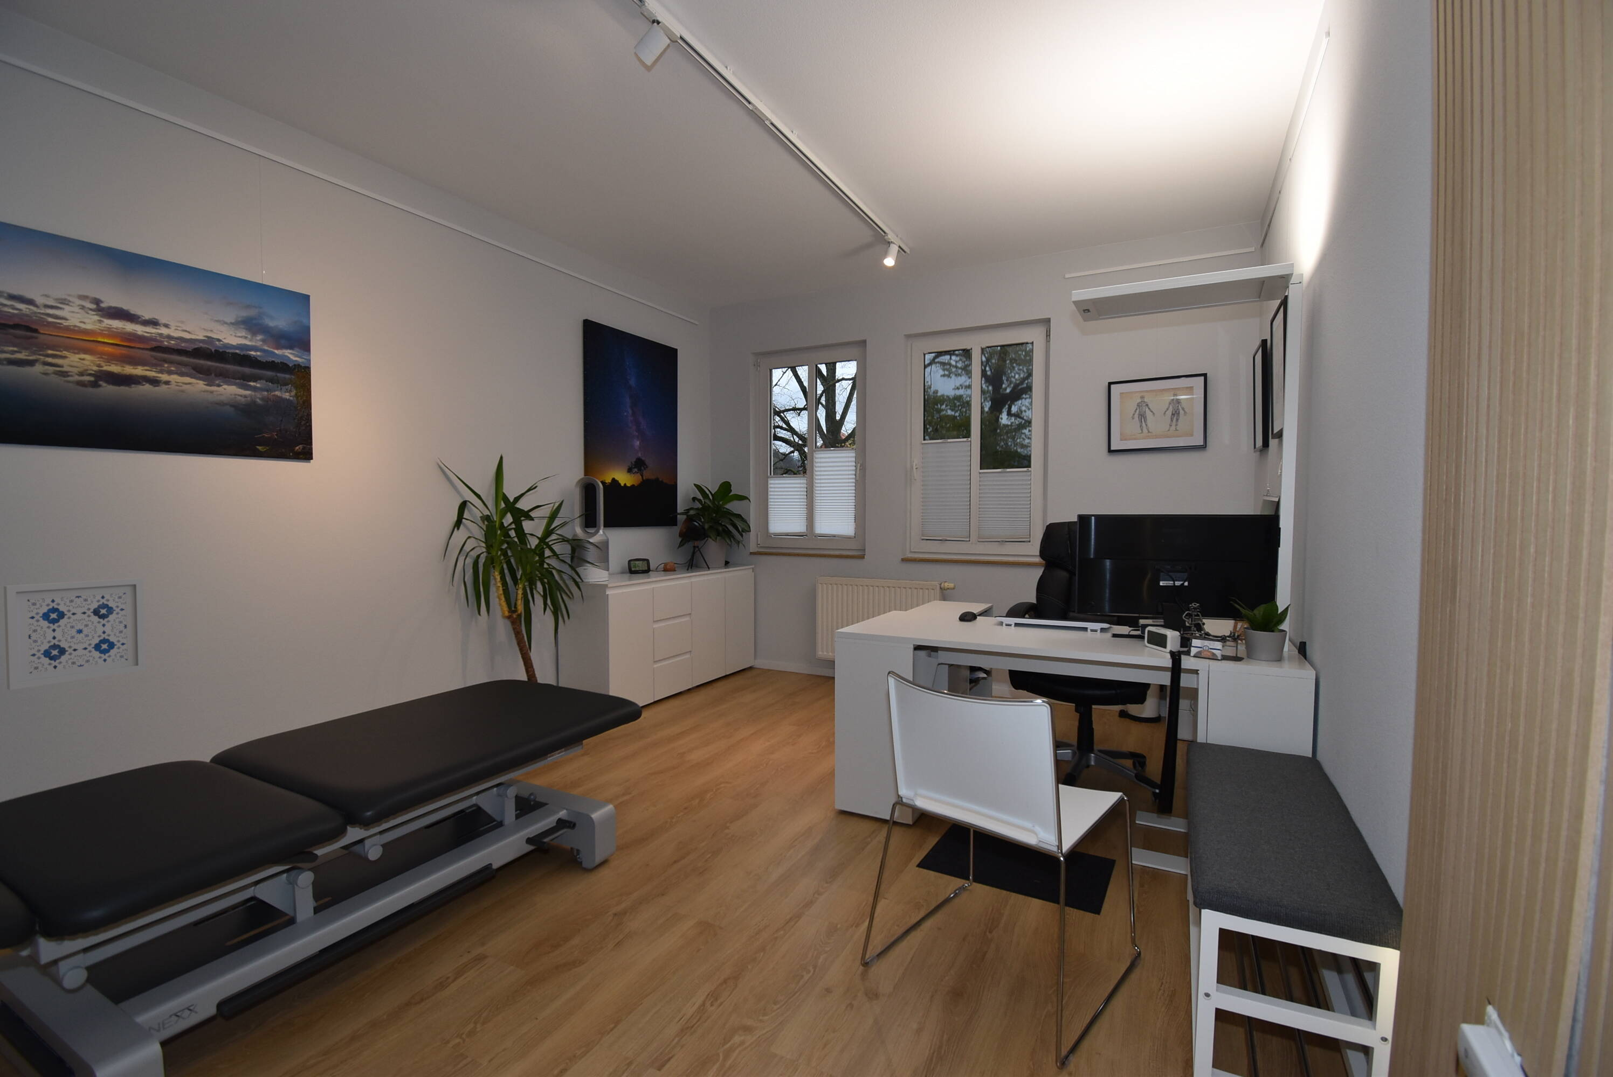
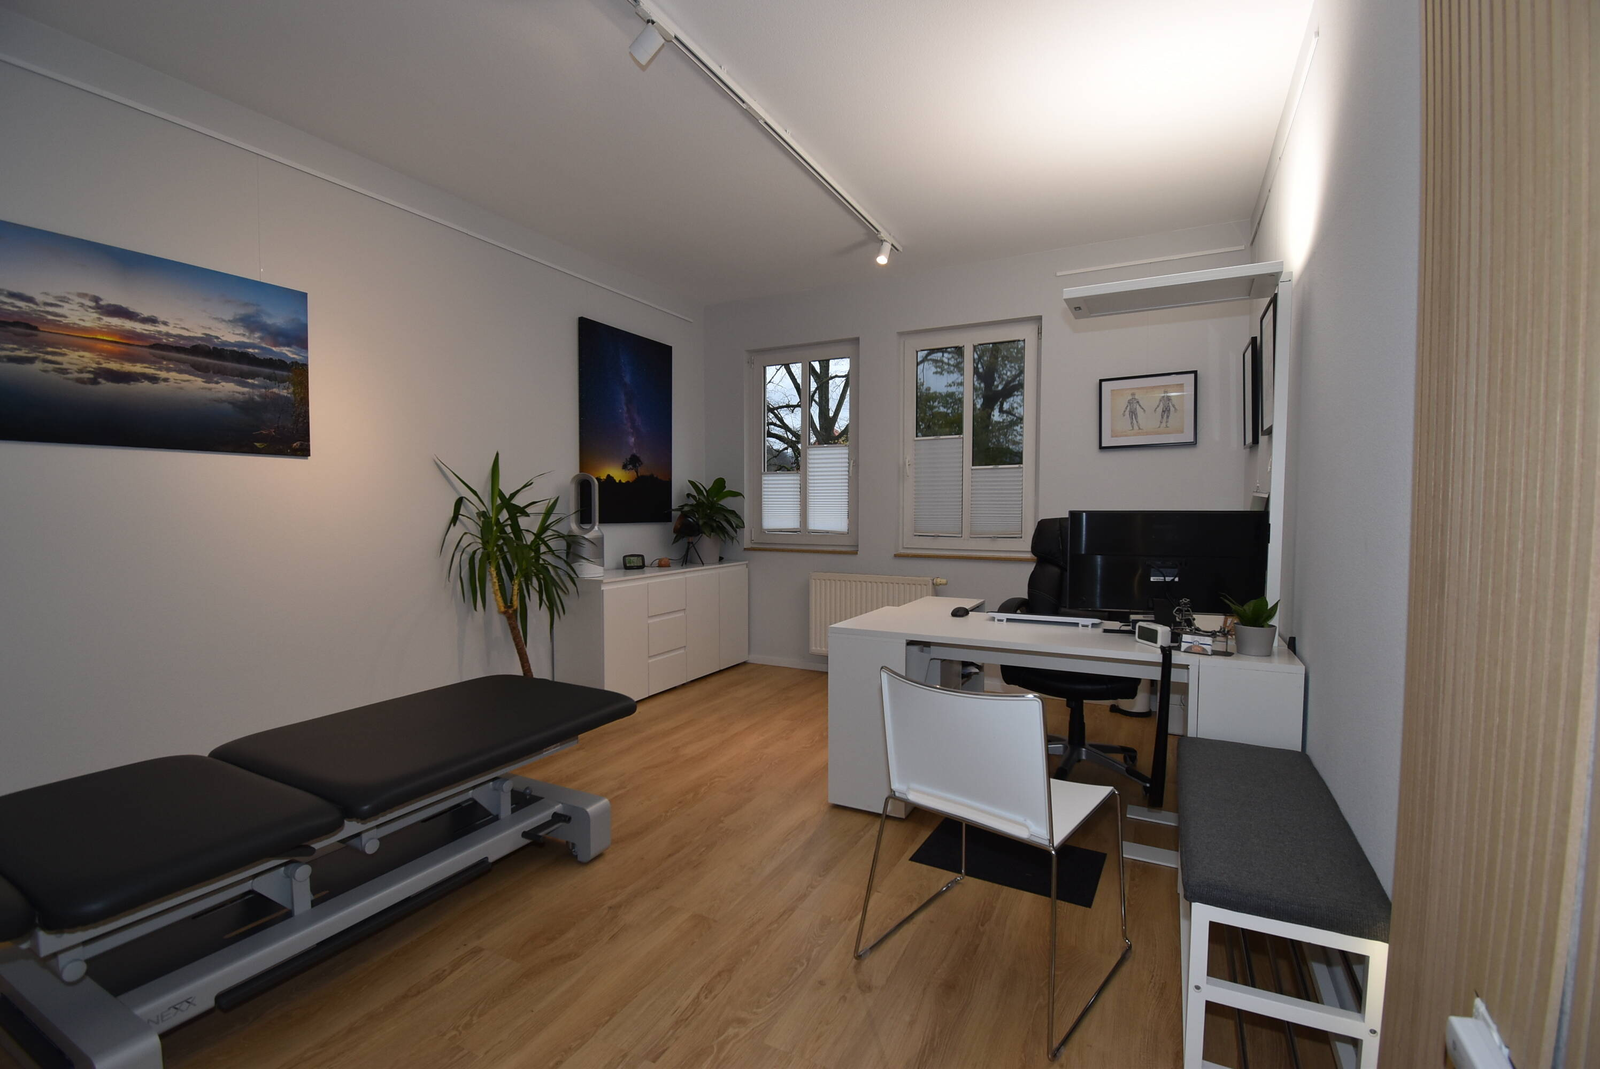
- wall art (78, 630)
